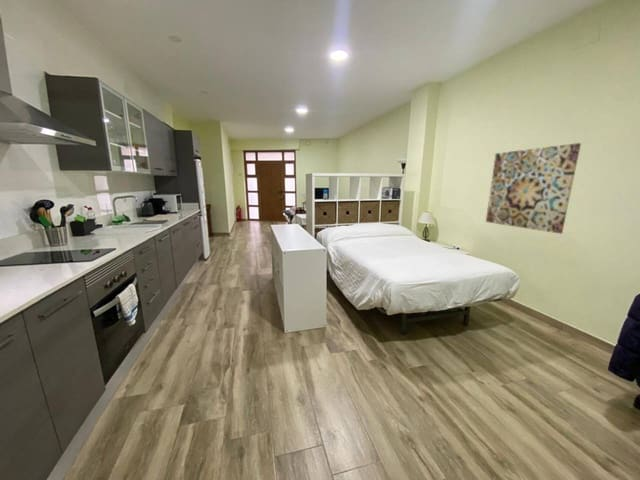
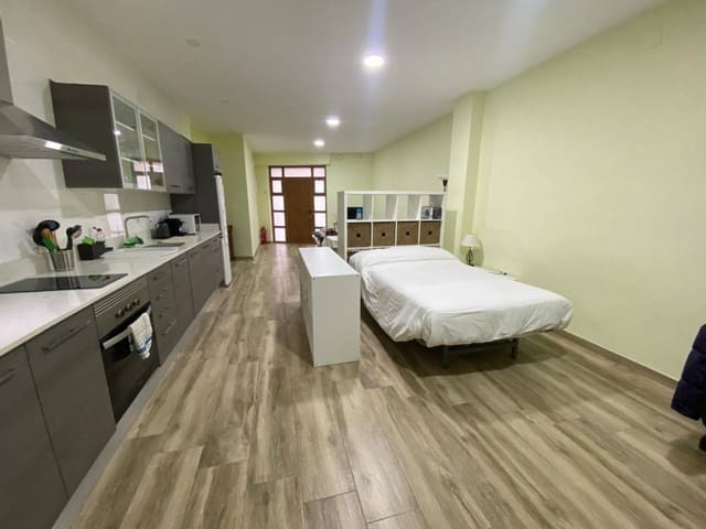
- wall art (525, 189)
